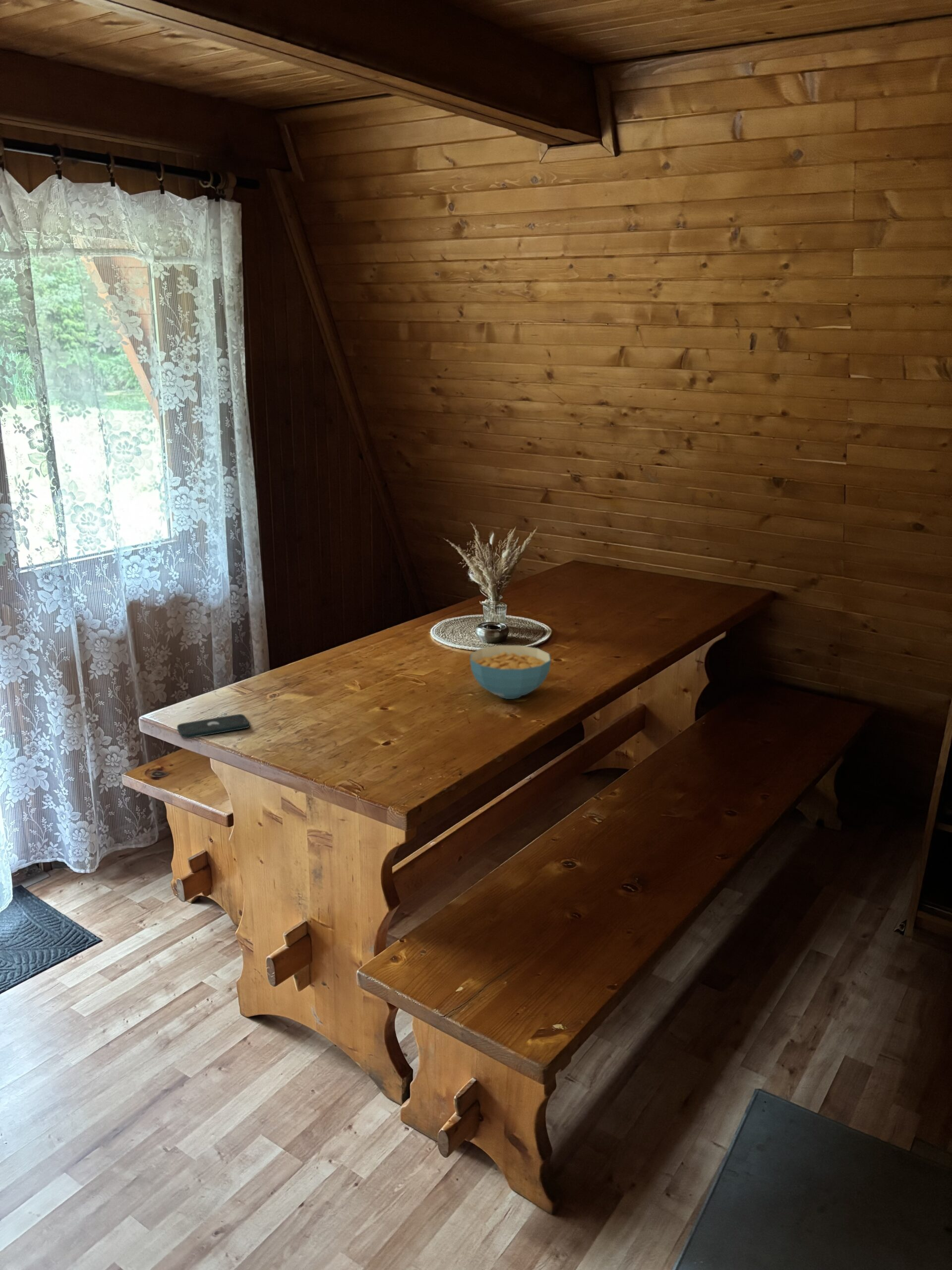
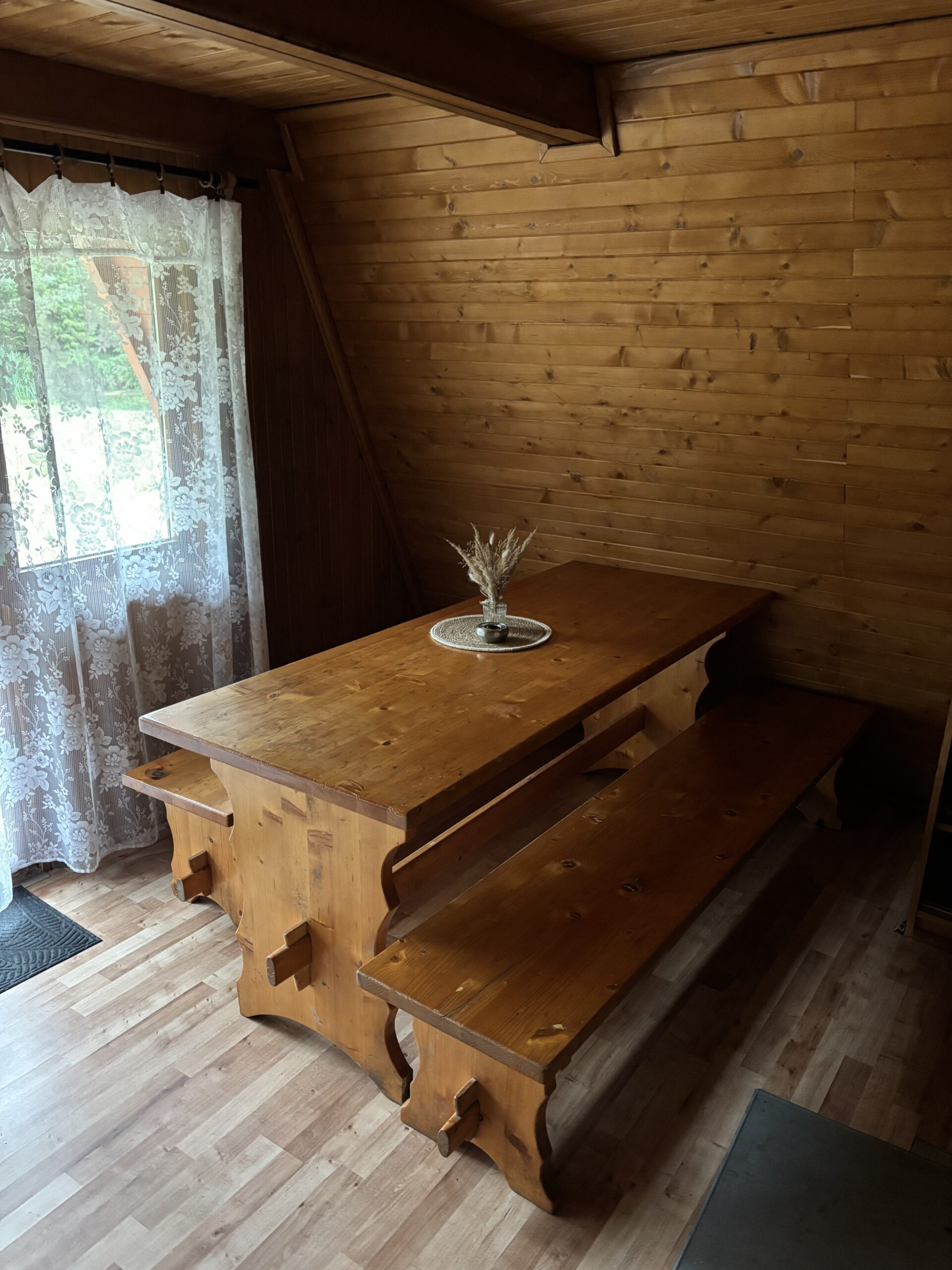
- smartphone (214, 726)
- cereal bowl (510, 676)
